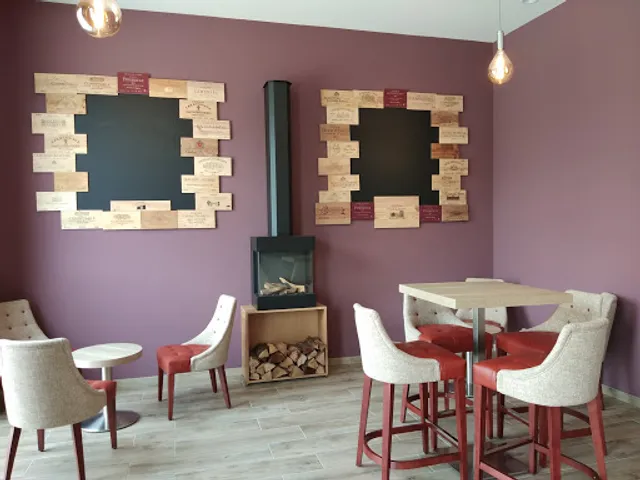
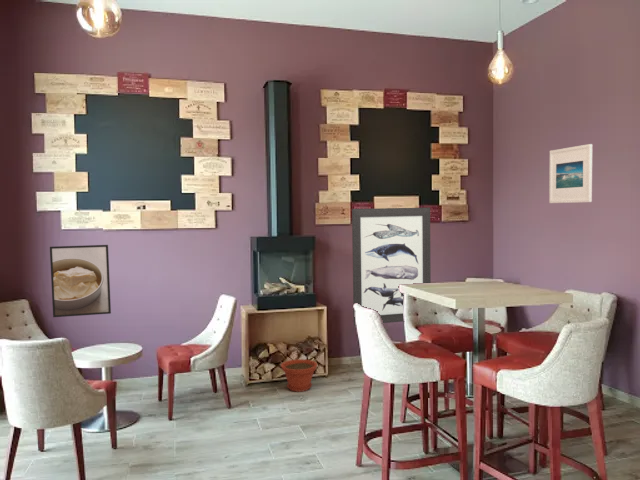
+ plant pot (299, 376)
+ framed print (569, 175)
+ wall art (392, 265)
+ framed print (80, 280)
